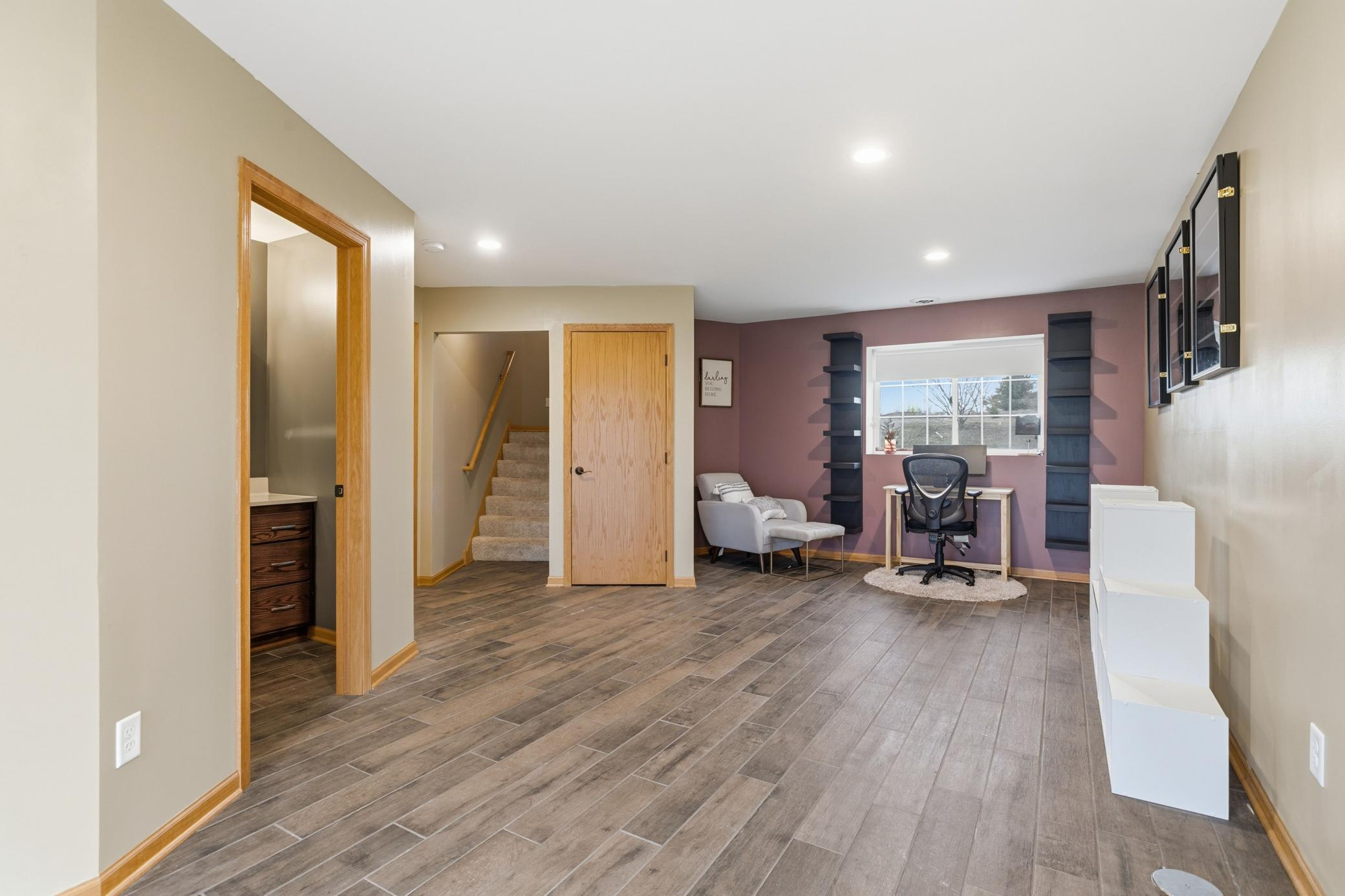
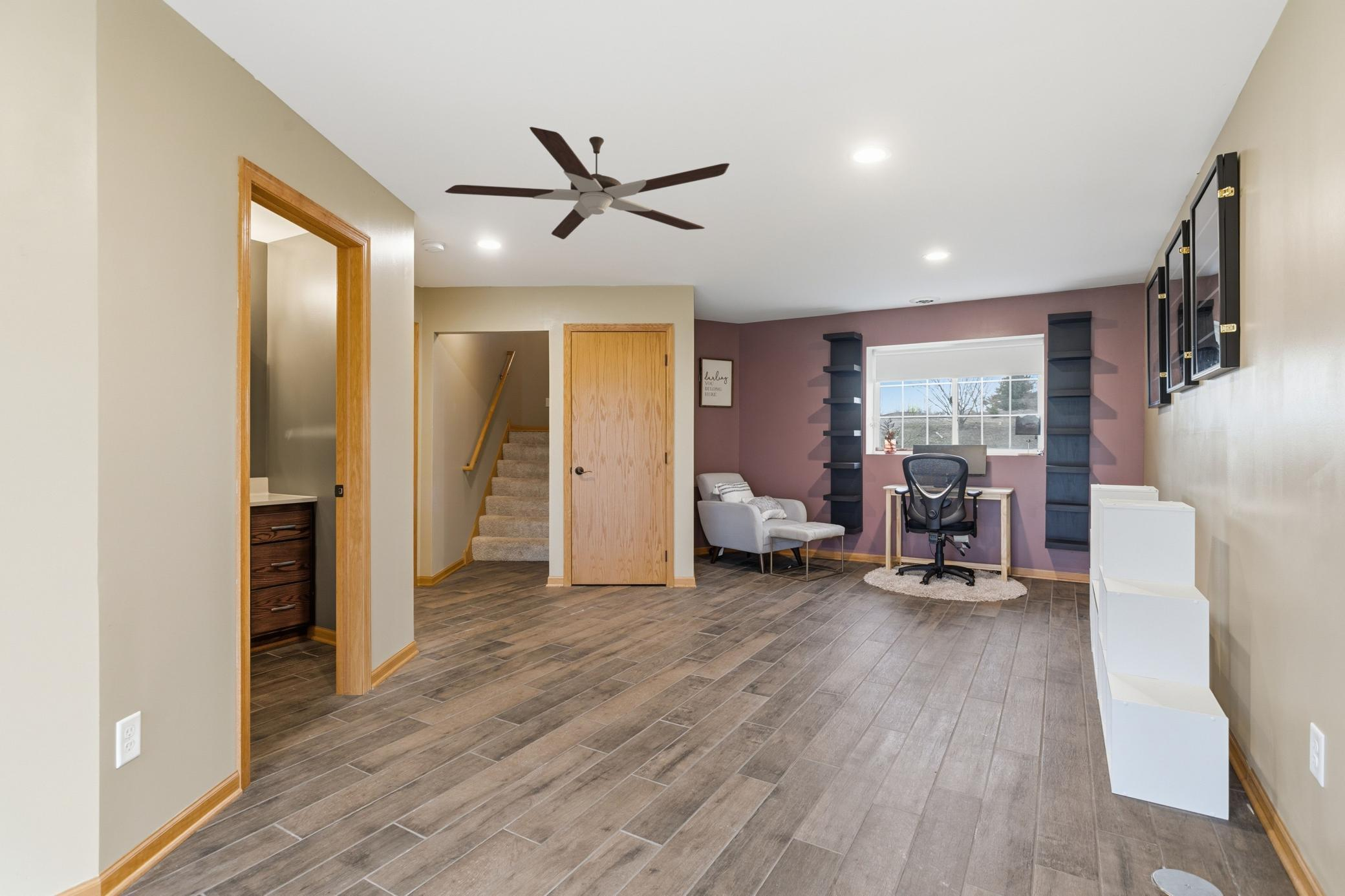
+ ceiling fan (585, 176)
